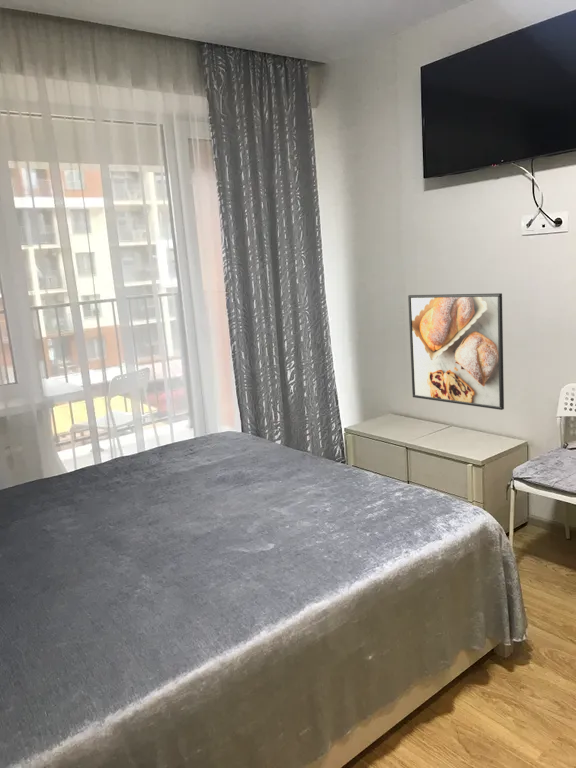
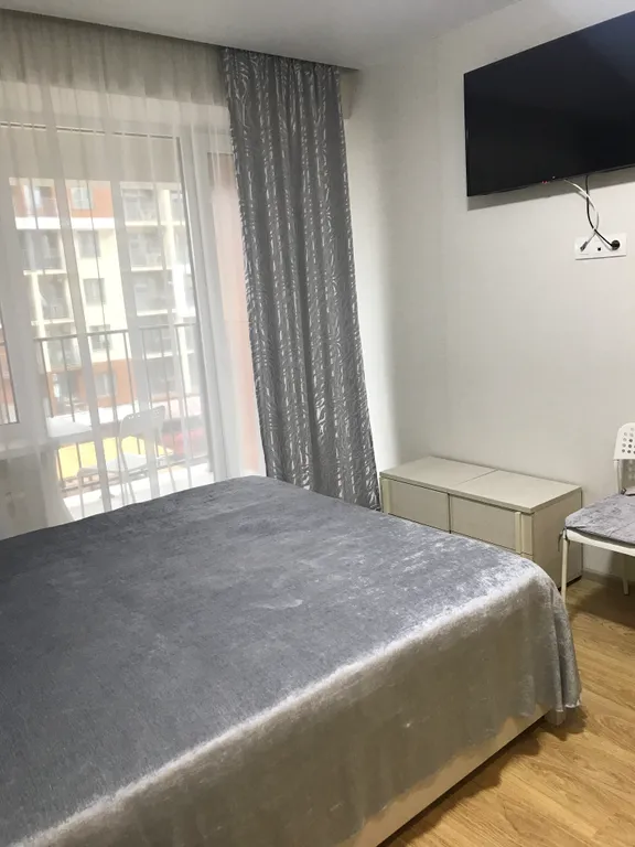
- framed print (453, 349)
